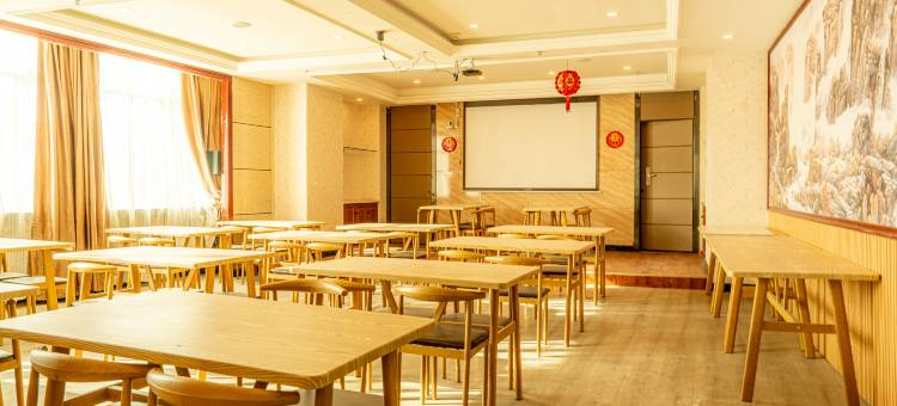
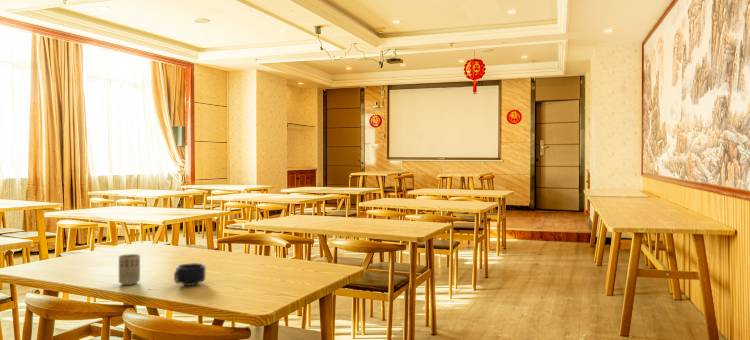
+ mug (188, 275)
+ cup (129, 269)
